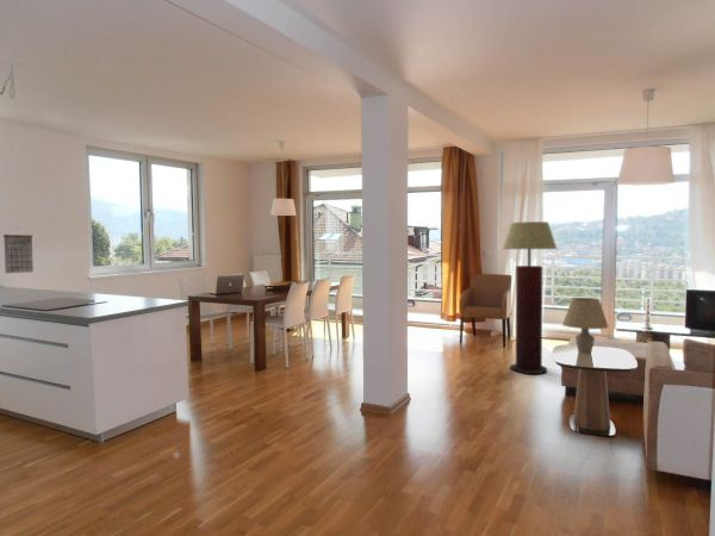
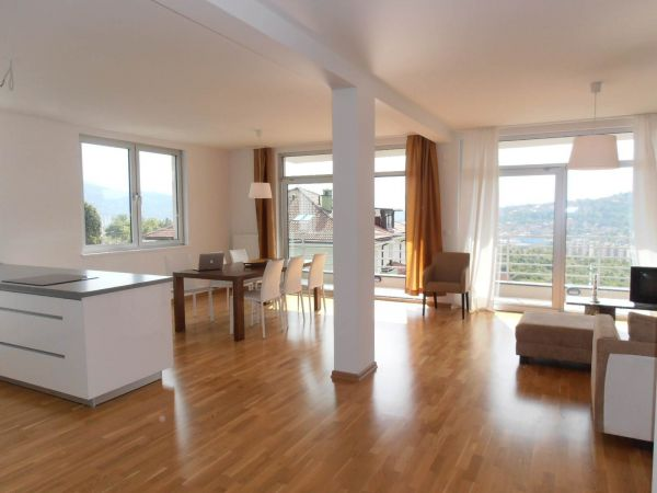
- side table (591, 389)
- floor lamp (528, 297)
- calendar (18, 249)
- table lamp (585, 325)
